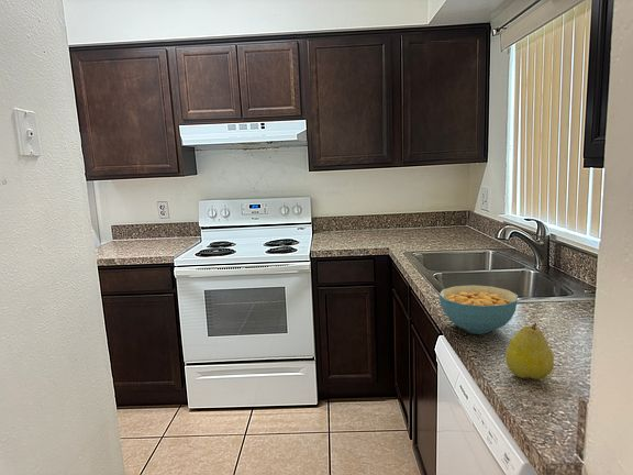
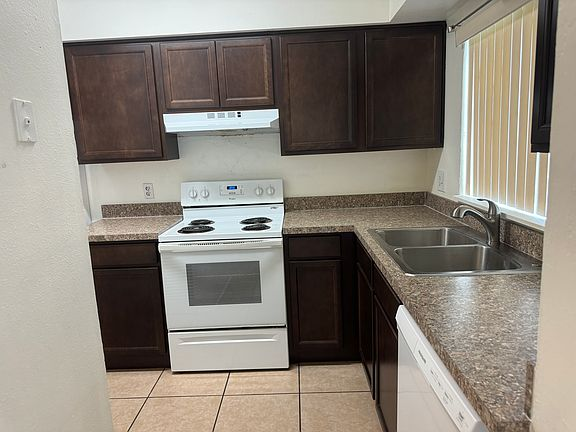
- cereal bowl (477, 312)
- fruit (529, 350)
